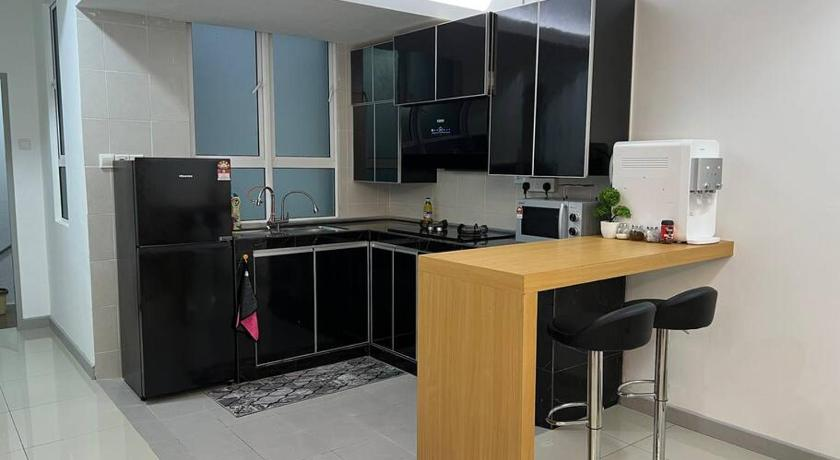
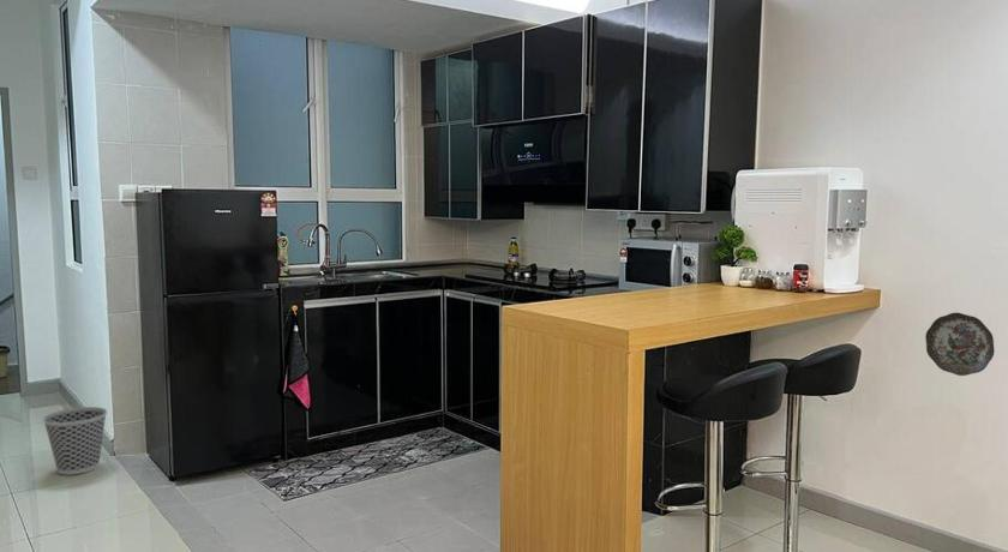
+ wastebasket (77, 440)
+ decorative plate (959, 343)
